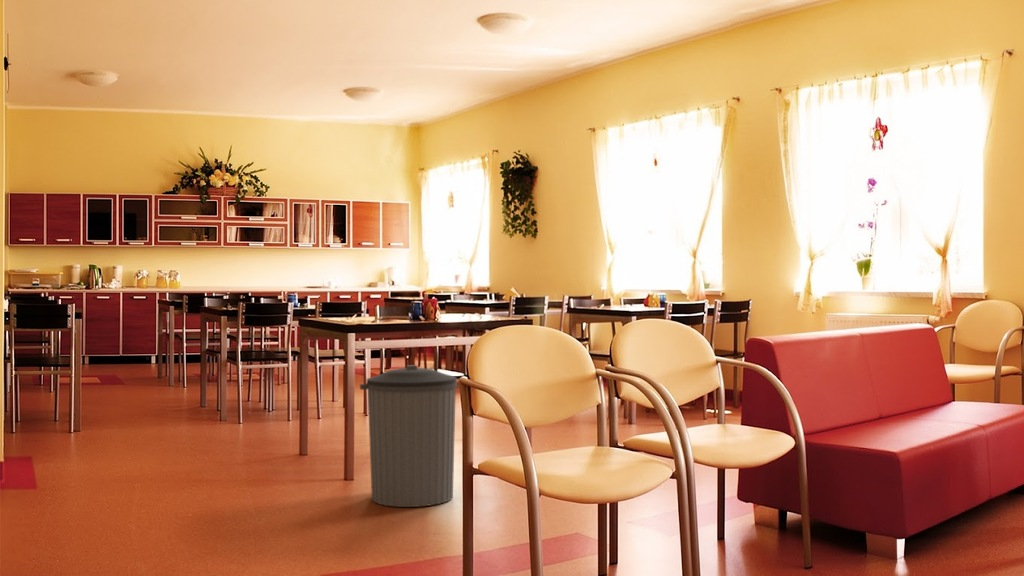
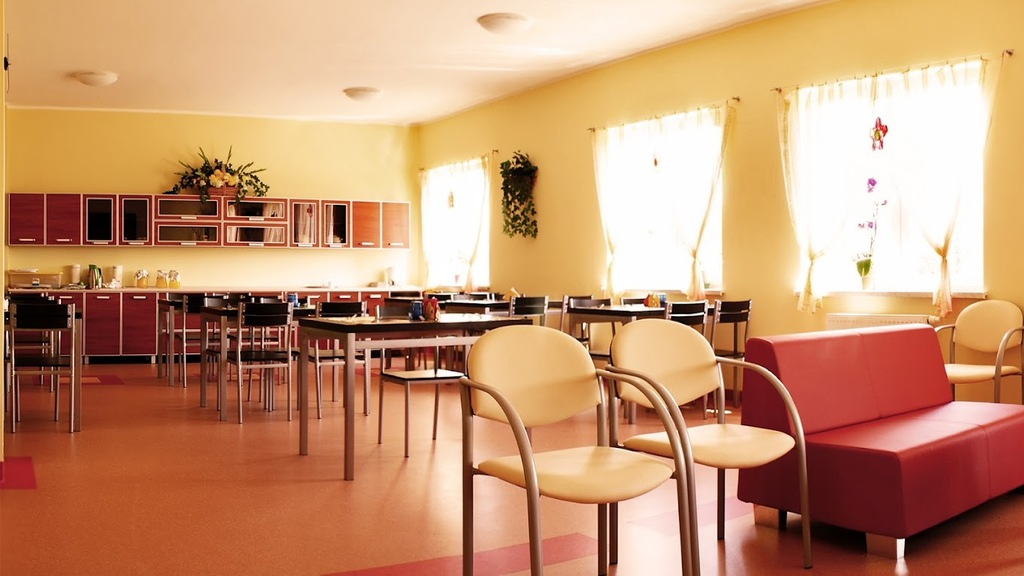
- trash can (412, 431)
